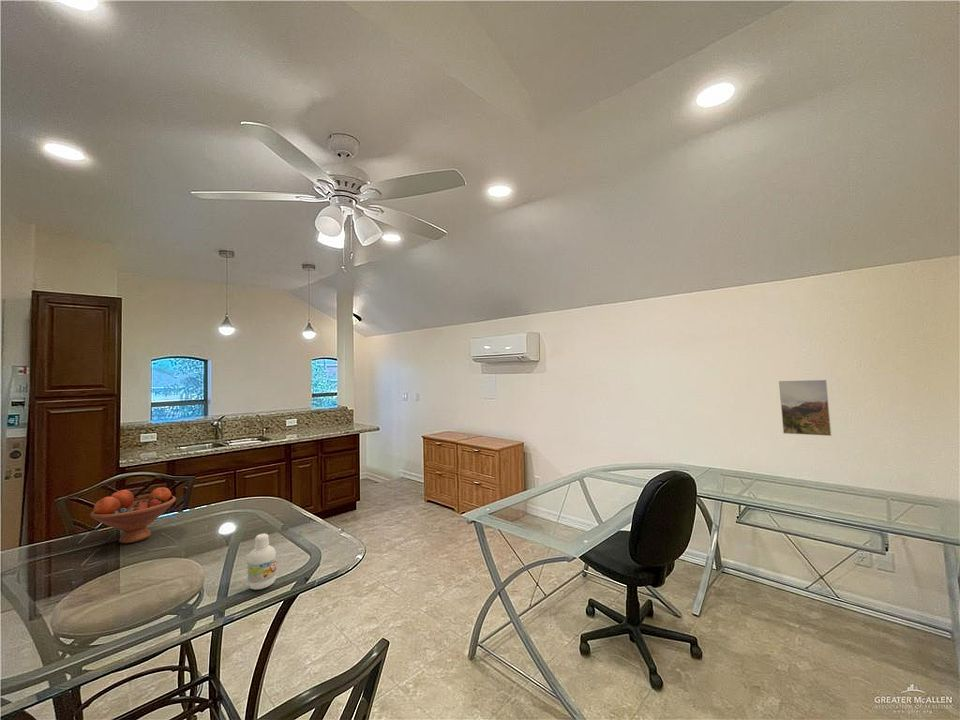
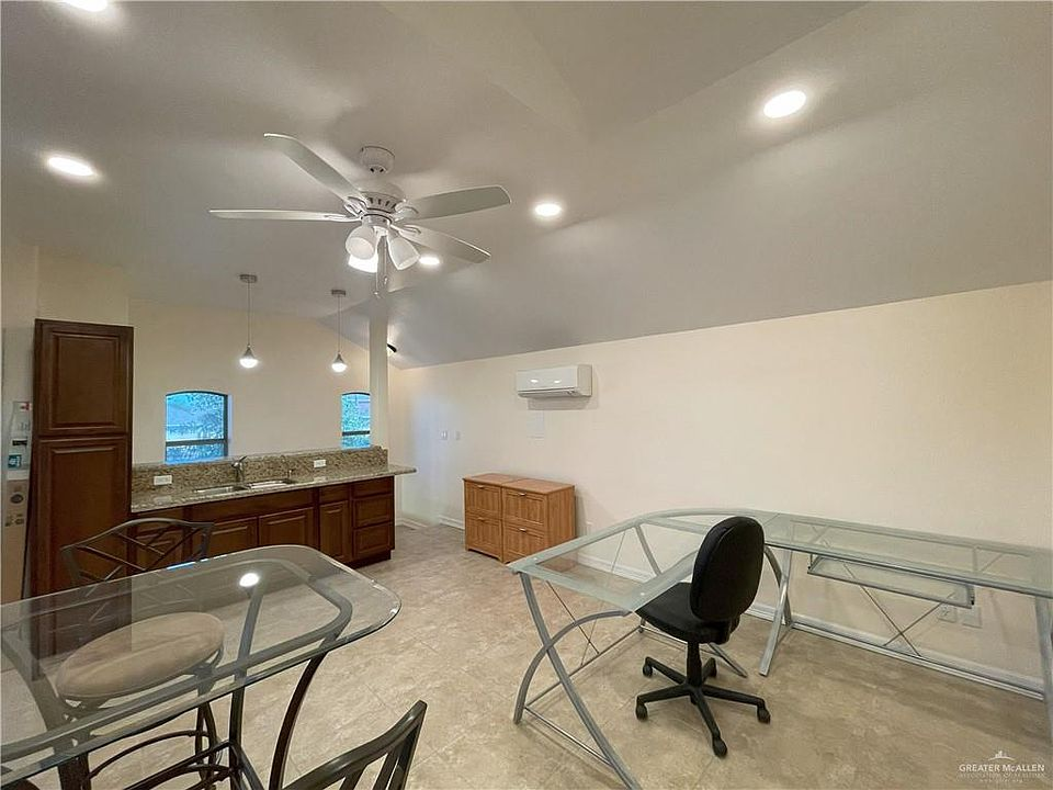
- fruit bowl (135, 515)
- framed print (804, 407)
- bottle (262, 560)
